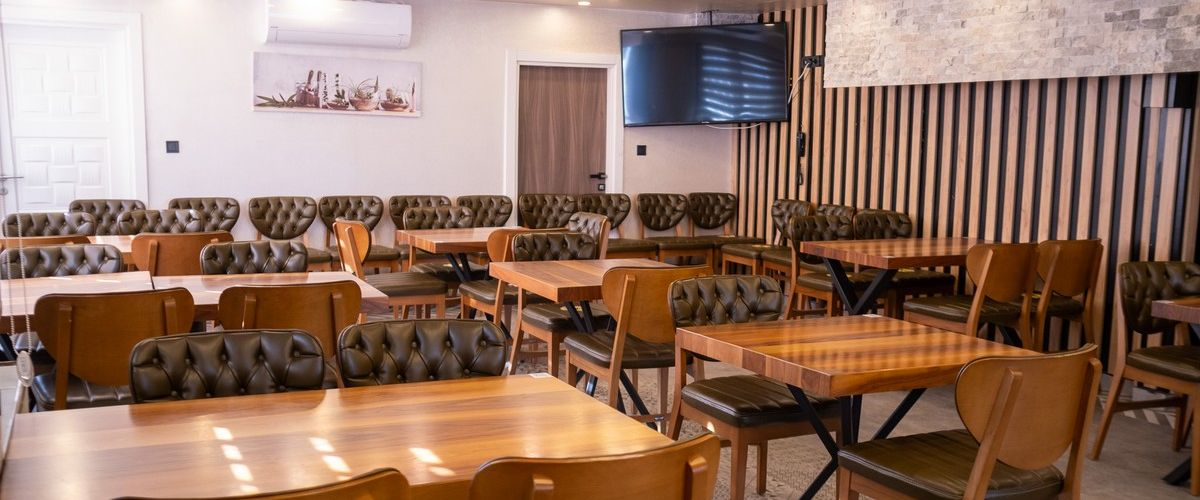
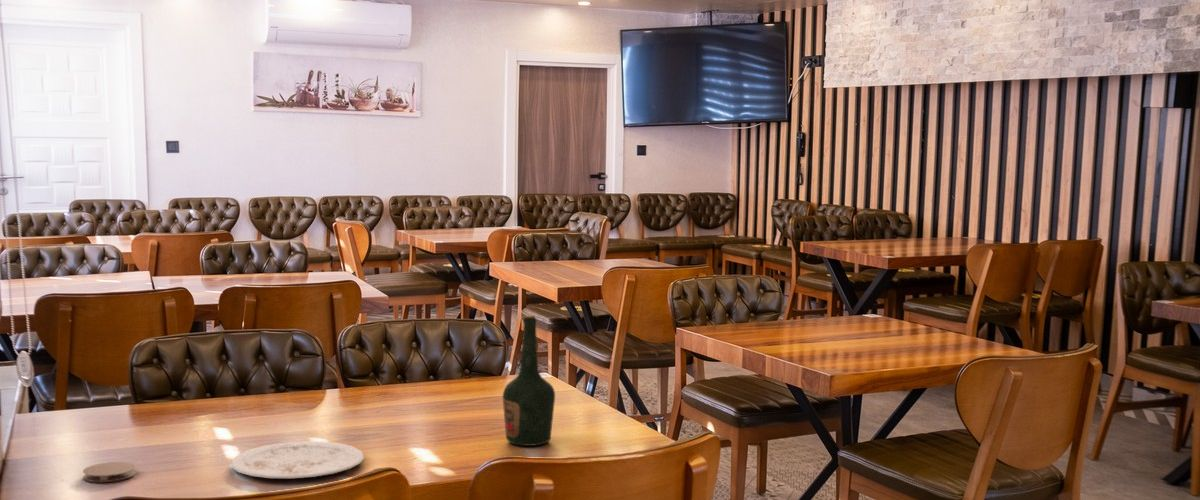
+ plate (298, 460)
+ coaster (109, 471)
+ bottle (529, 378)
